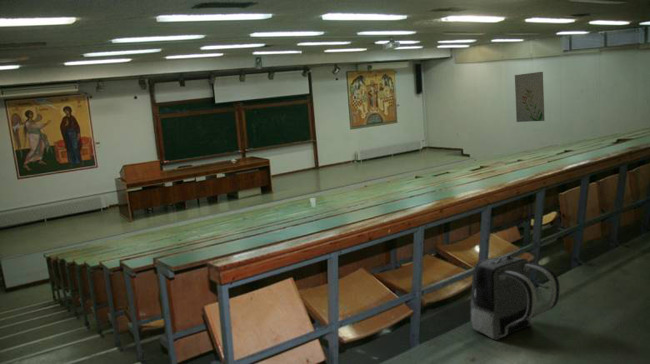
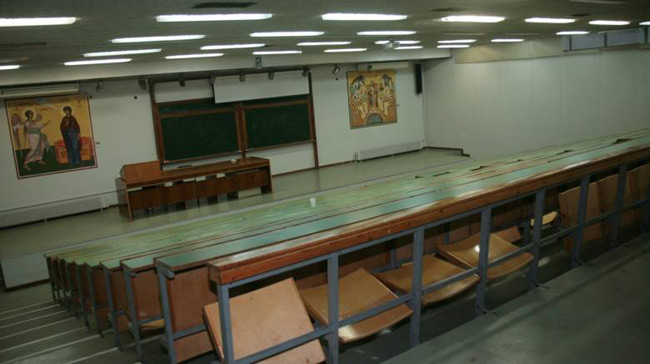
- wall art (529, 97)
- backpack (510, 295)
